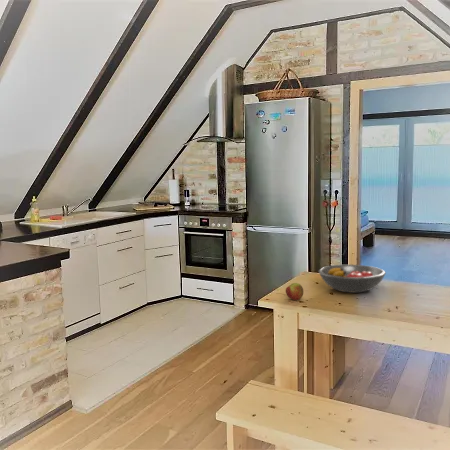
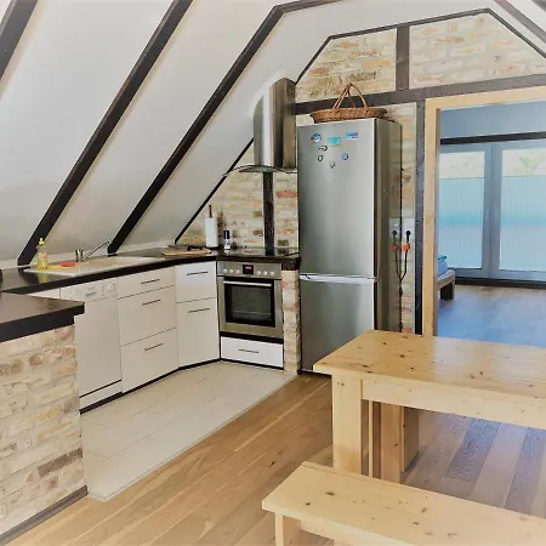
- fruit bowl (351, 277)
- apple (294, 291)
